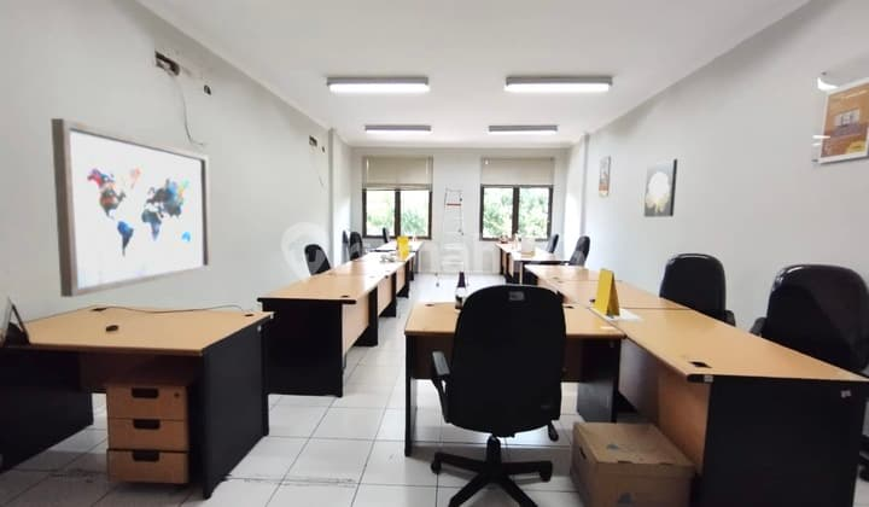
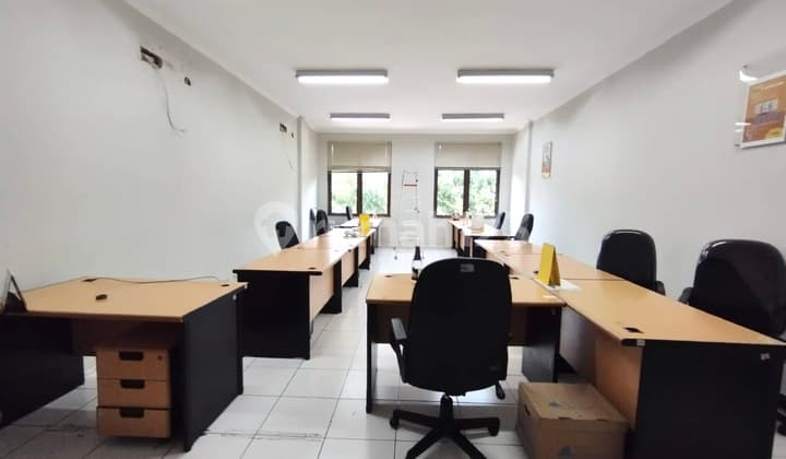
- wall art (659, 190)
- wall art (150, 211)
